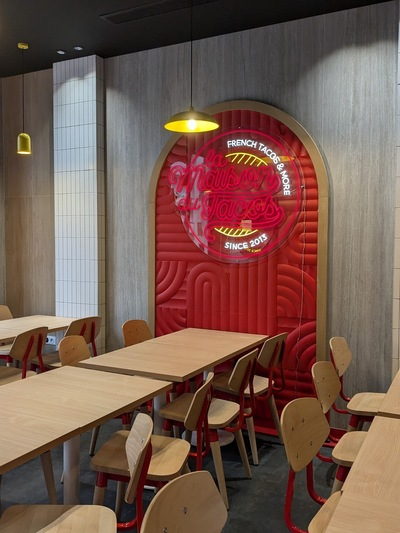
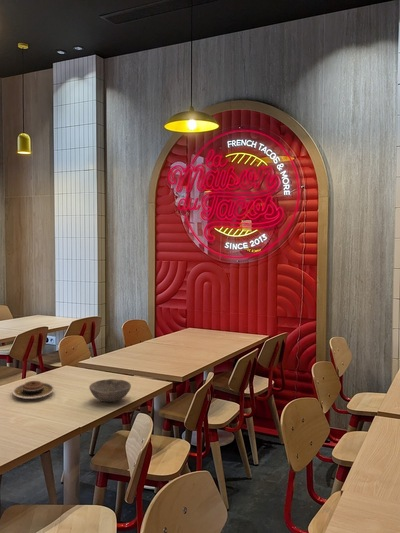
+ bowl (110, 392)
+ plate (33, 388)
